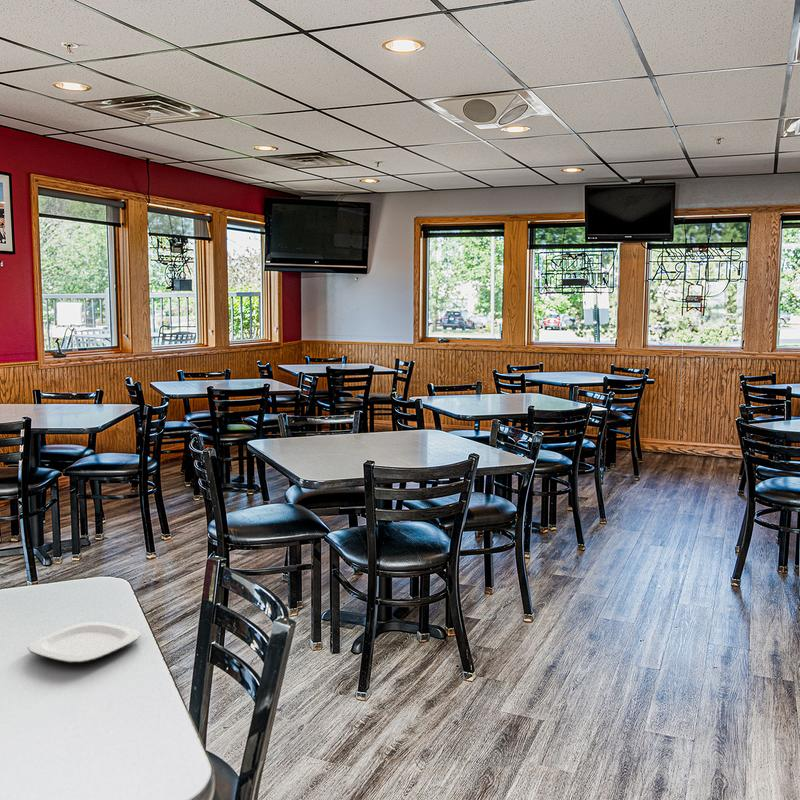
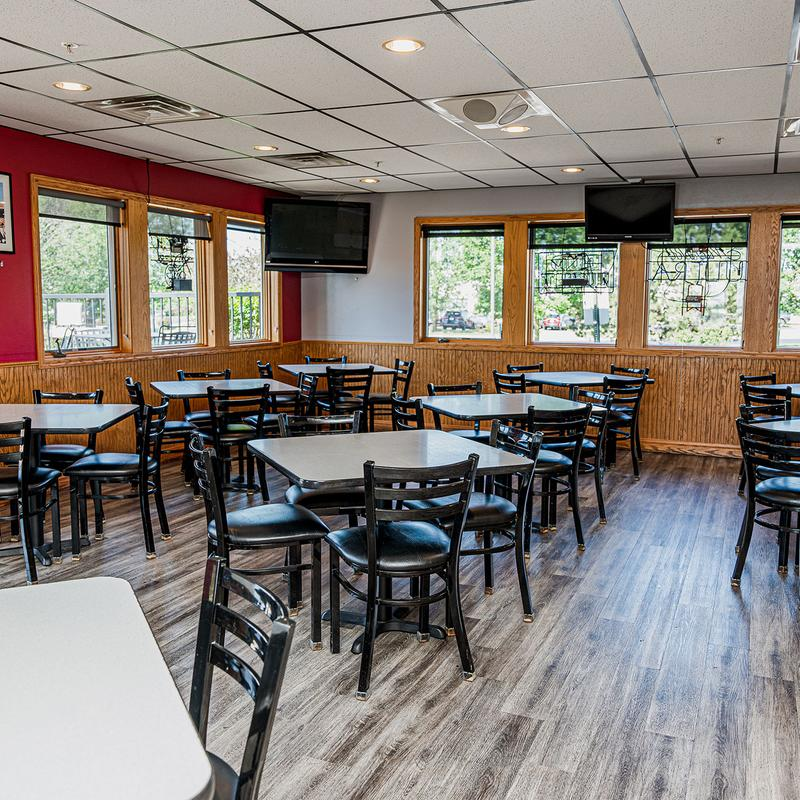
- plate (85, 643)
